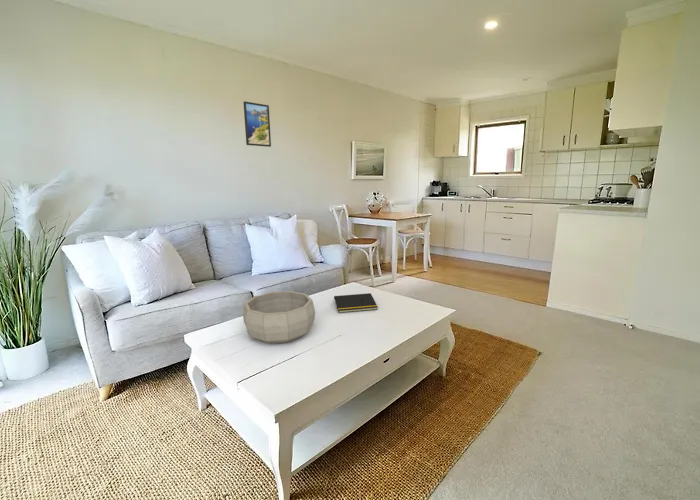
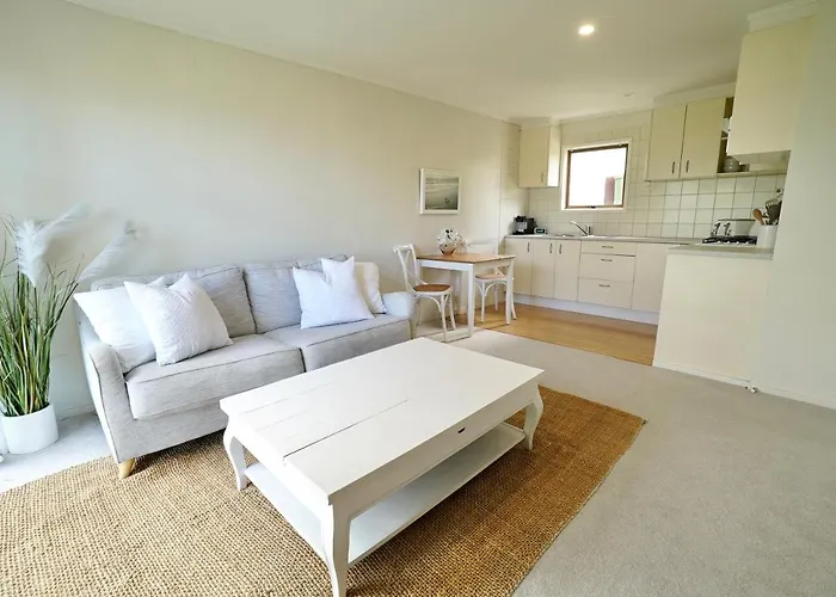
- decorative bowl (279, 317)
- notepad (355, 302)
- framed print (257, 124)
